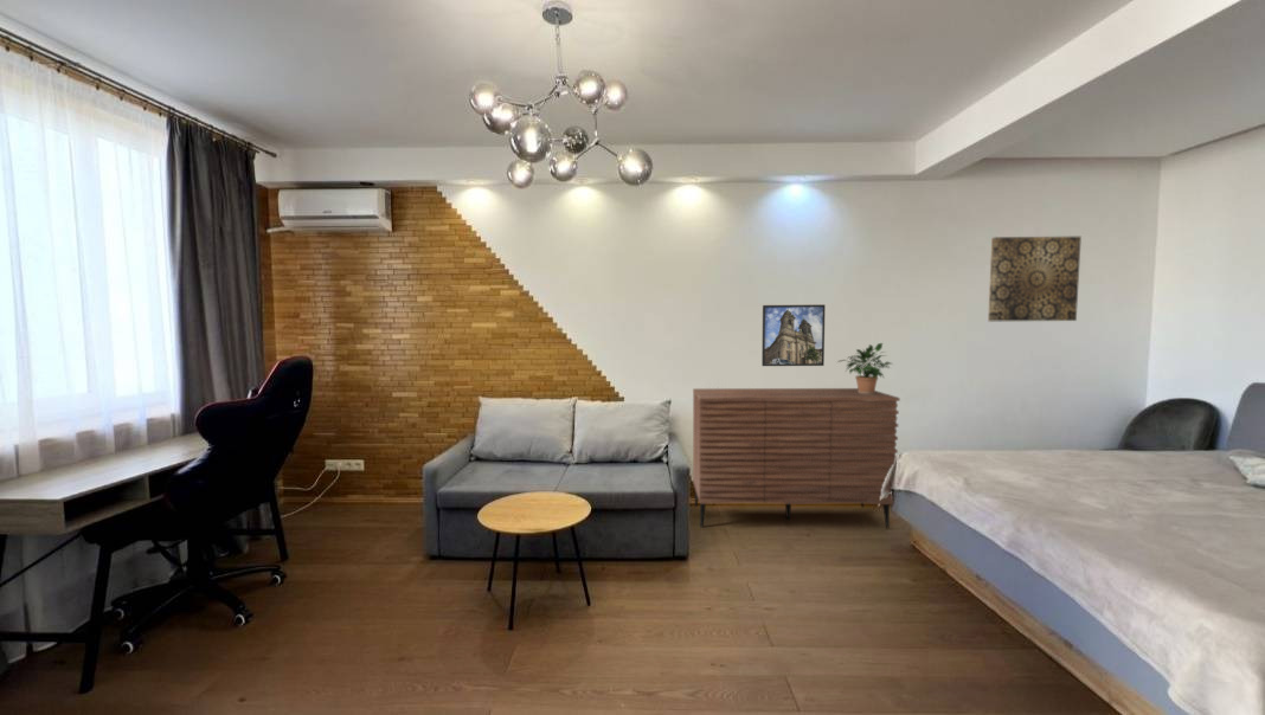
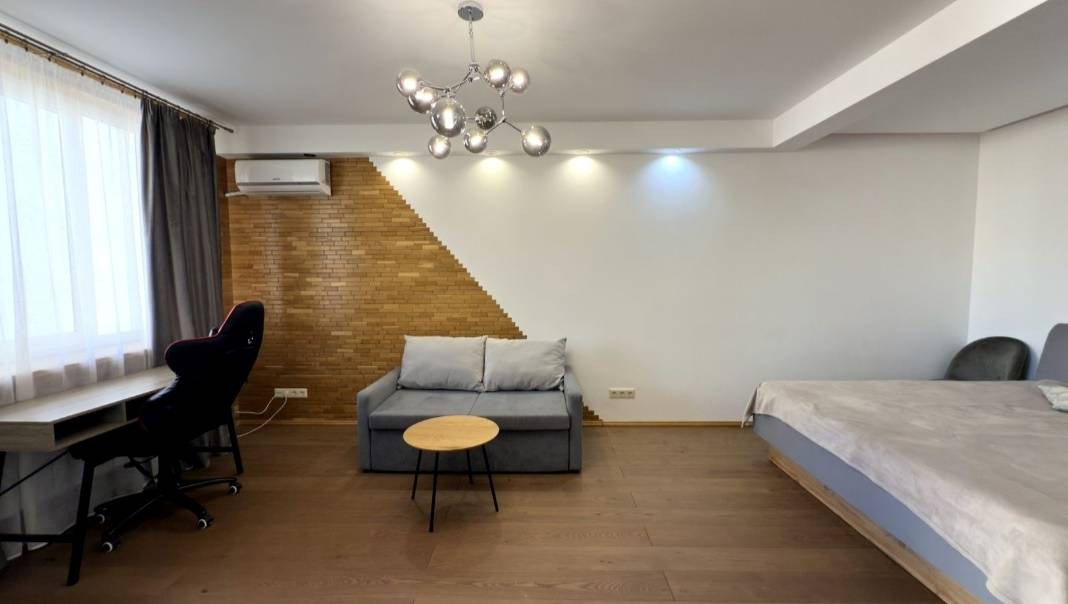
- wall art (1033, 278)
- sideboard (788, 456)
- potted plant (862, 367)
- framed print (792, 335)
